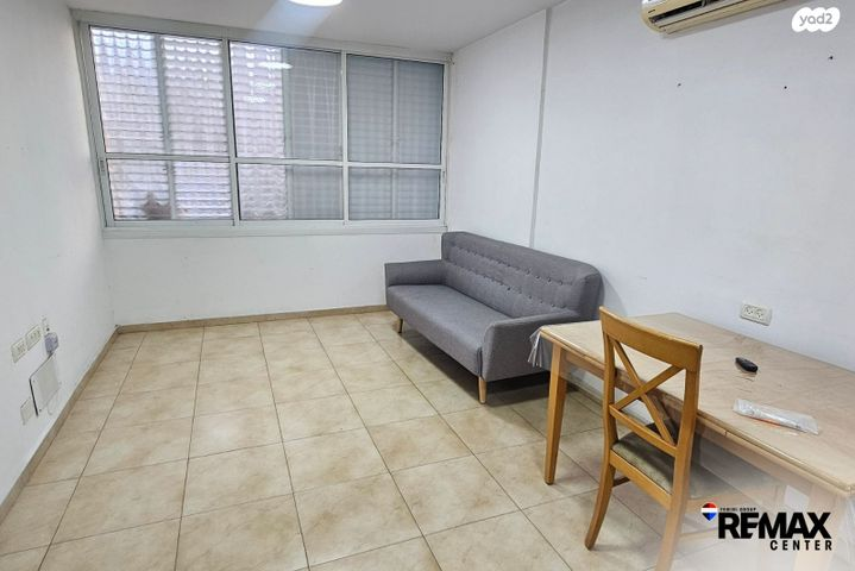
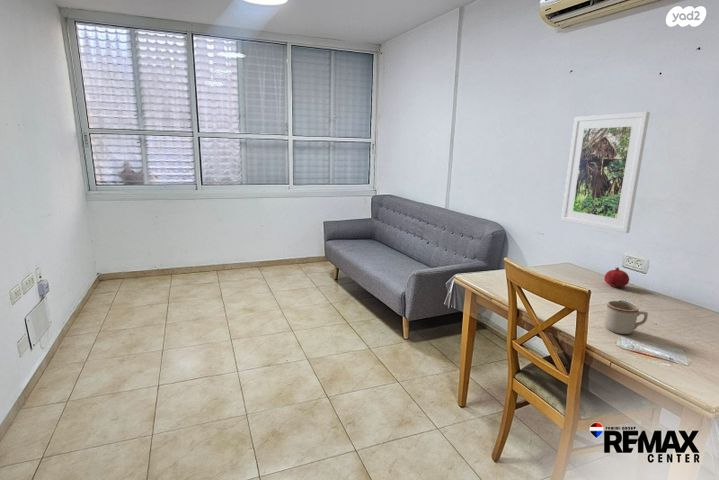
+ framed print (600, 172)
+ mug (625, 318)
+ fruit (617, 276)
